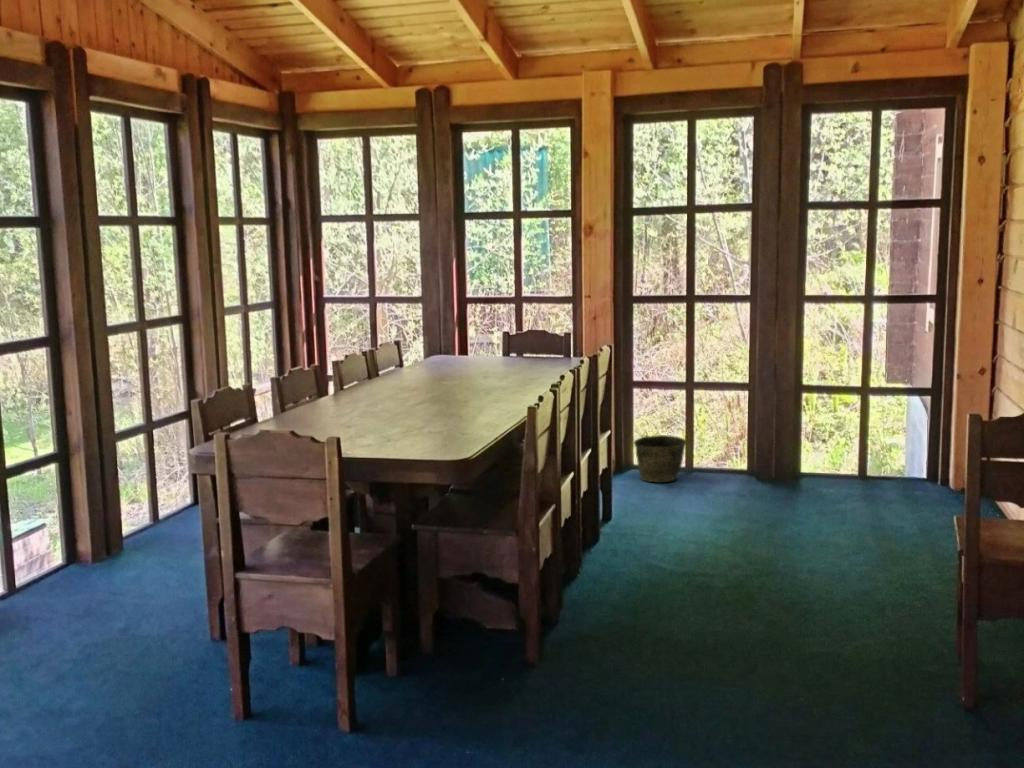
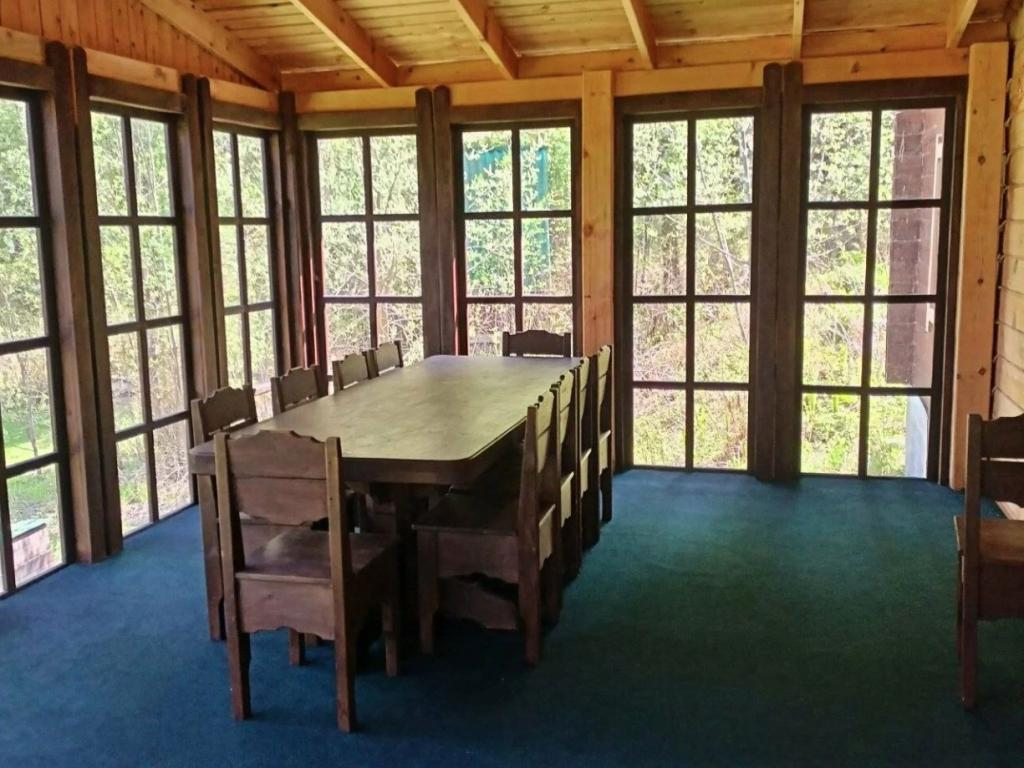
- bucket (660, 458)
